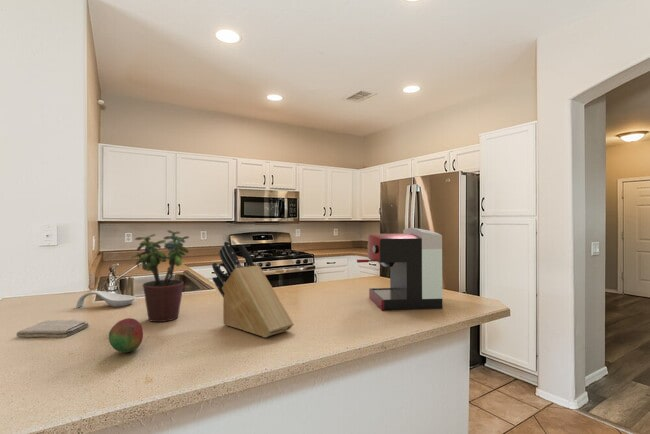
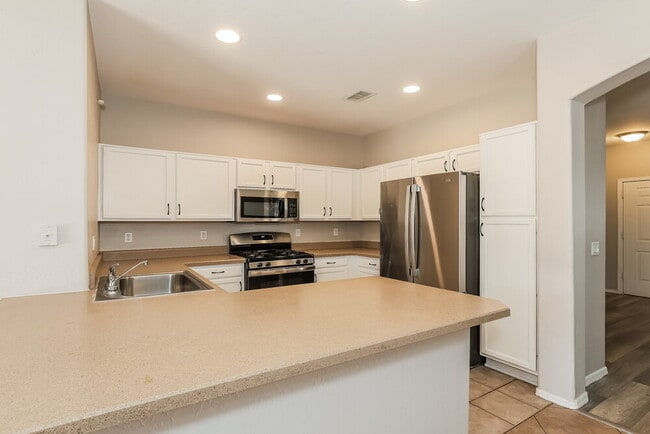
- knife block (249, 284)
- coffee maker (394, 265)
- washcloth (54, 328)
- fruit (125, 336)
- spoon rest (106, 298)
- potted plant (167, 274)
